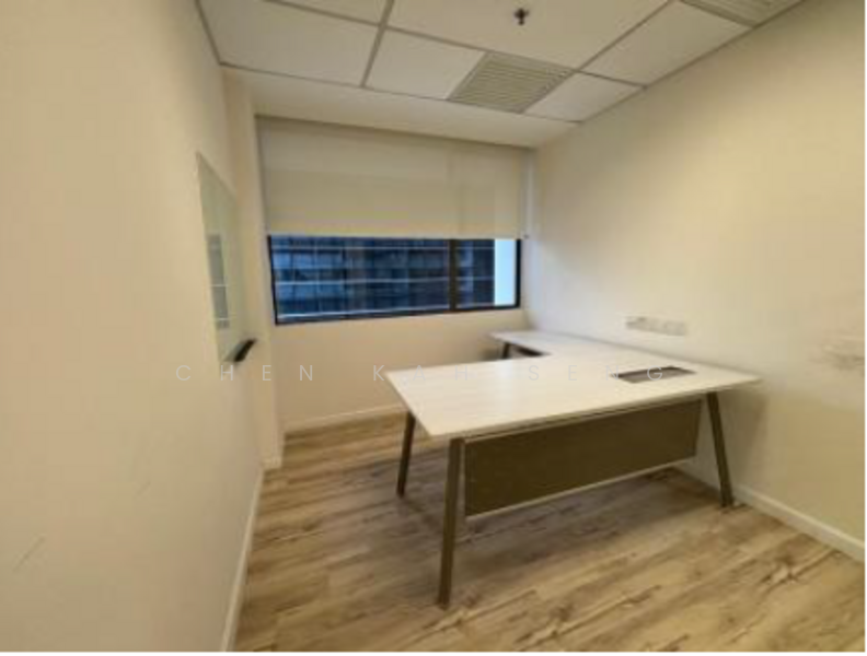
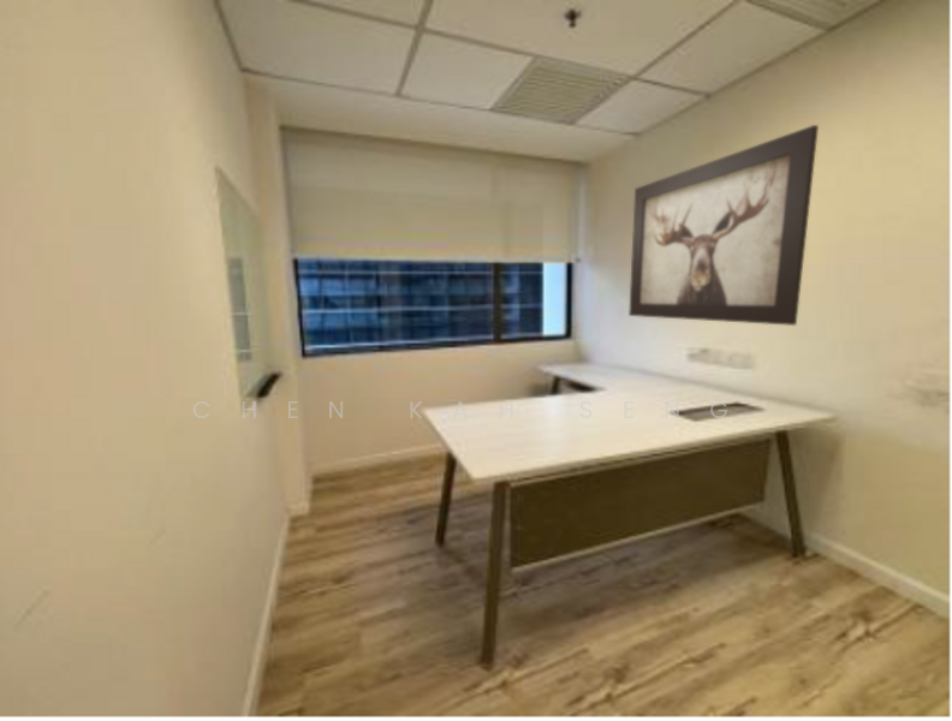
+ wall art (700, 244)
